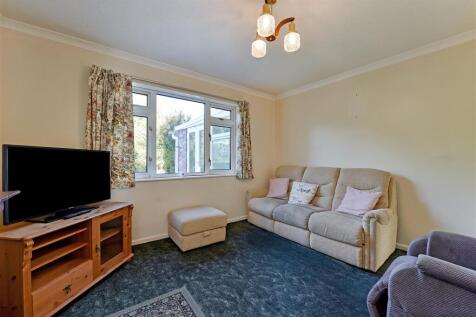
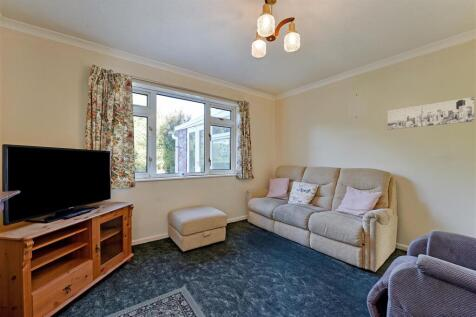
+ wall art (425, 115)
